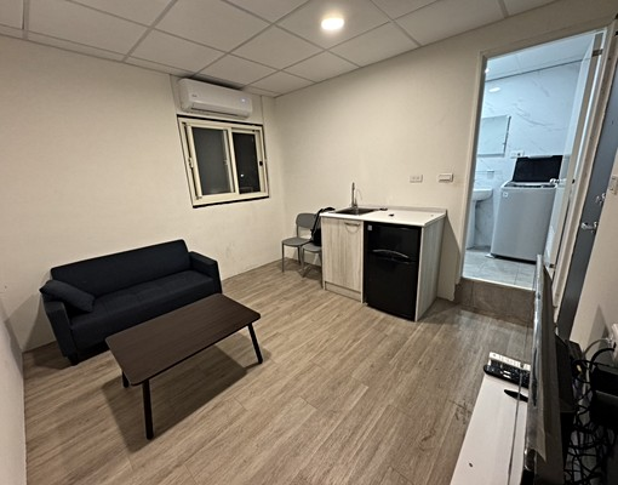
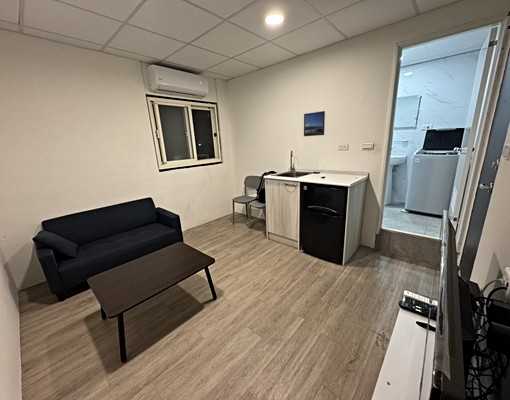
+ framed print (313, 124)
